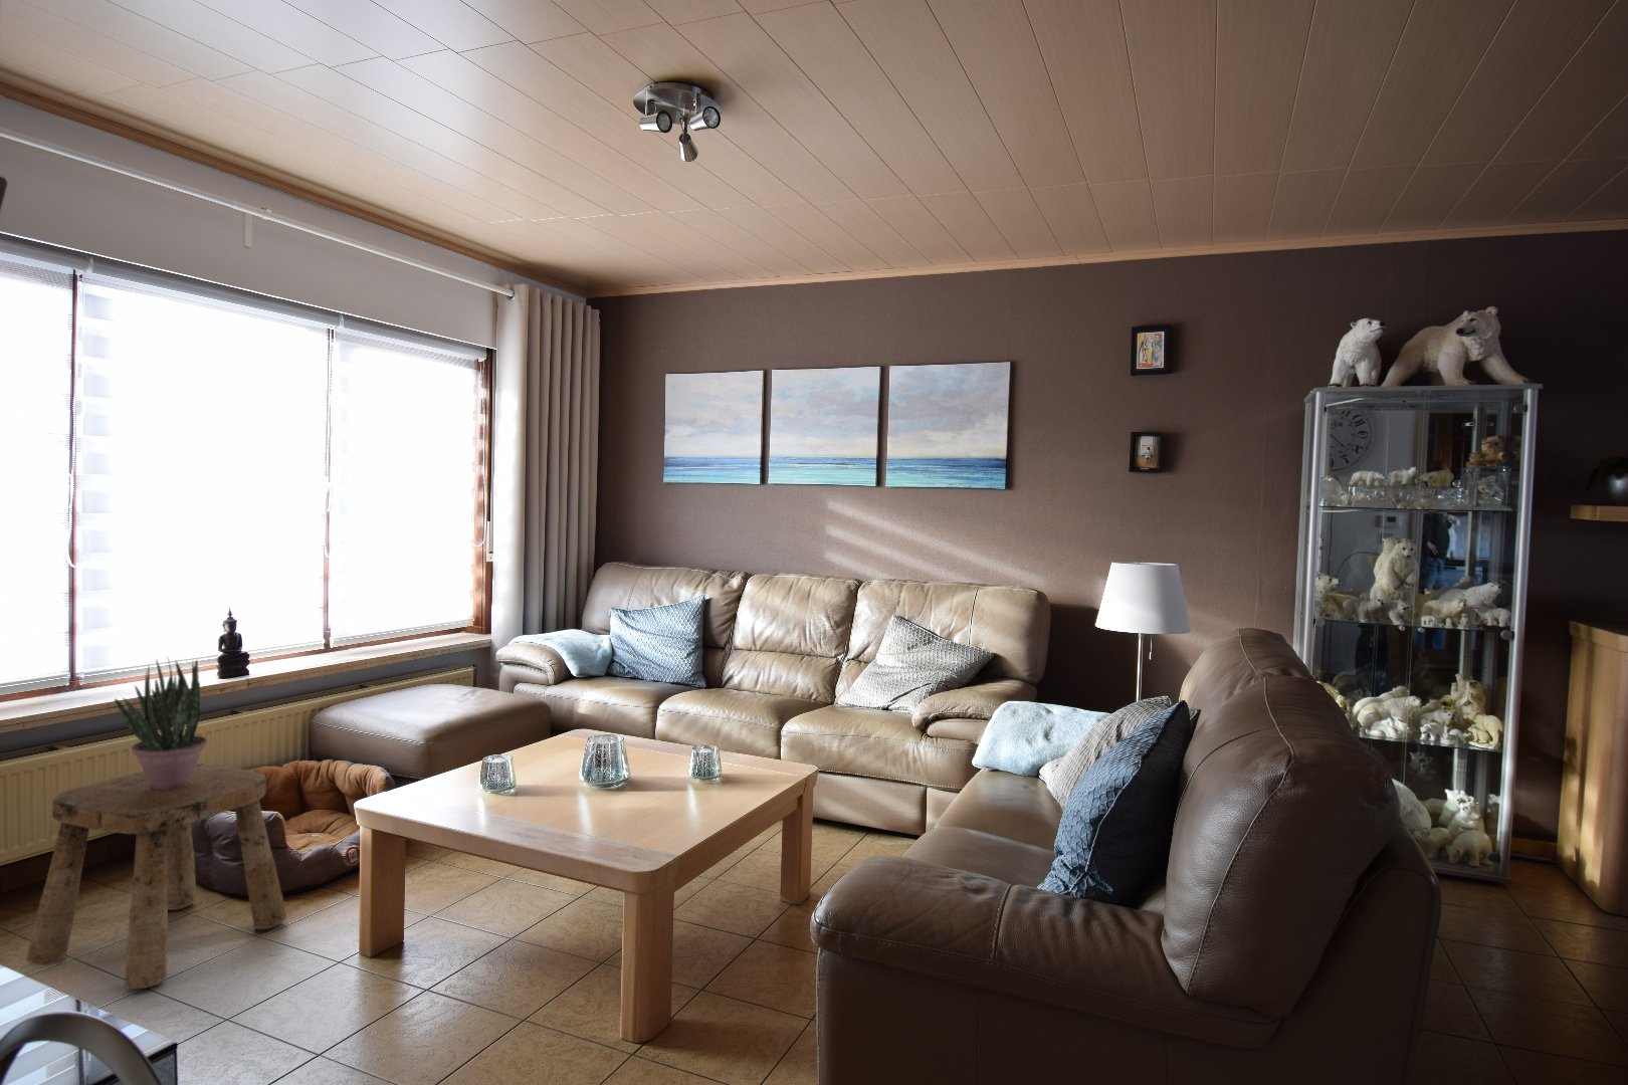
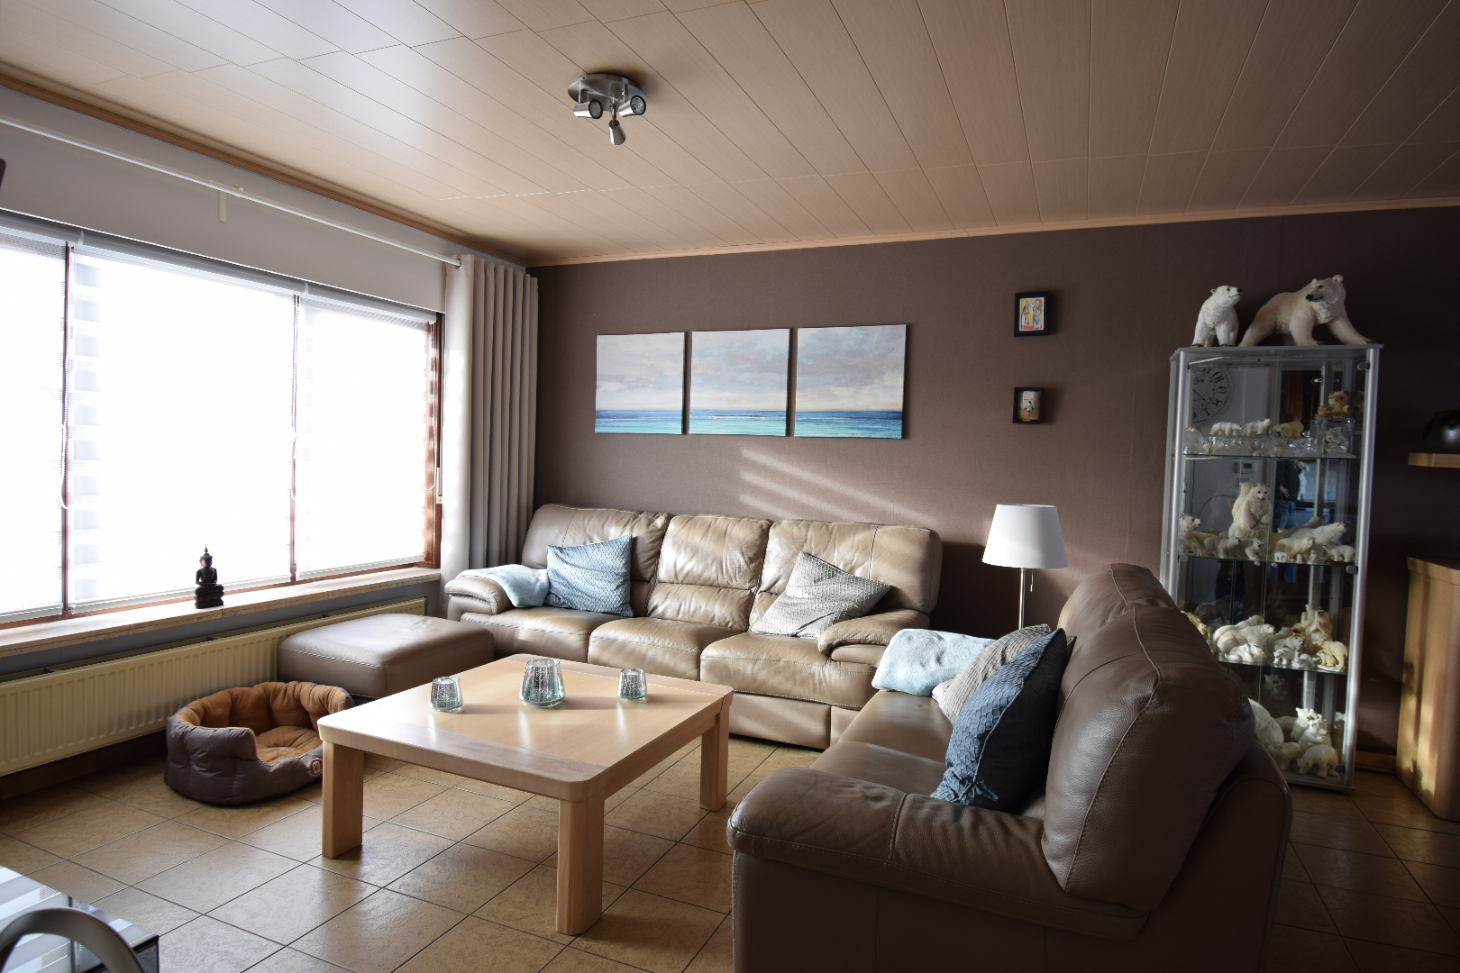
- stool (164, 863)
- potted plant (165, 722)
